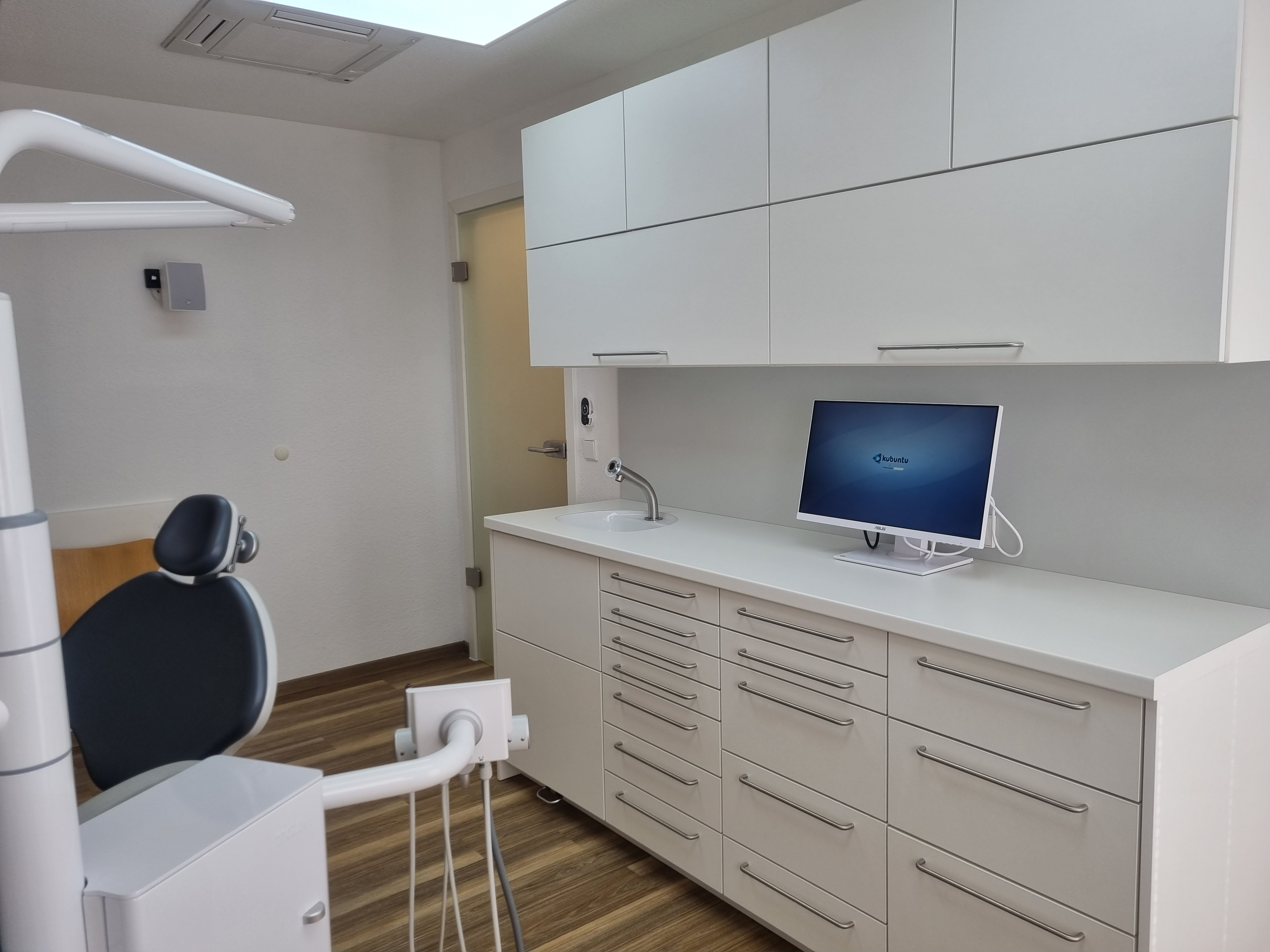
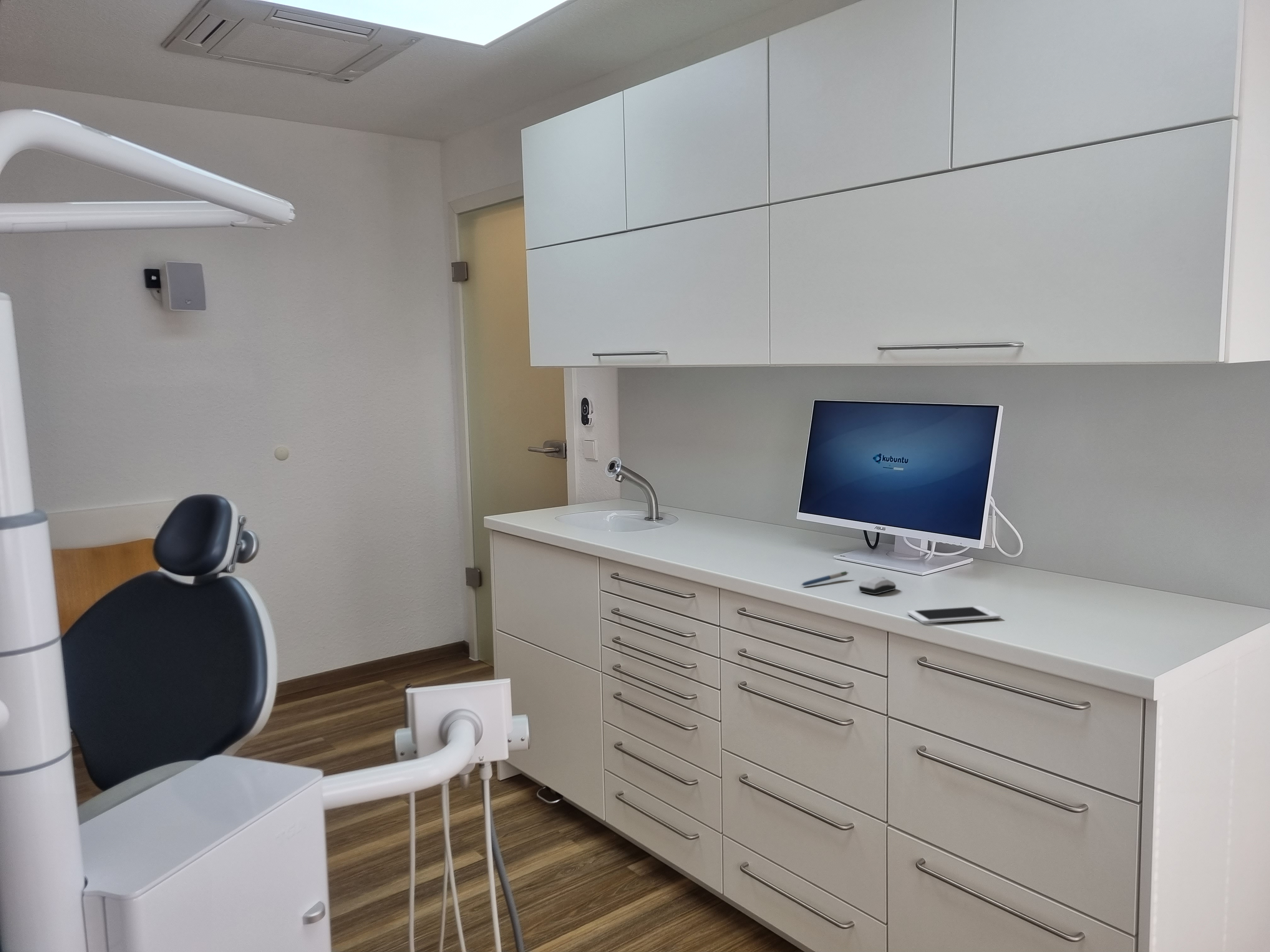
+ pen (824, 578)
+ computer mouse (878, 584)
+ cell phone (953, 615)
